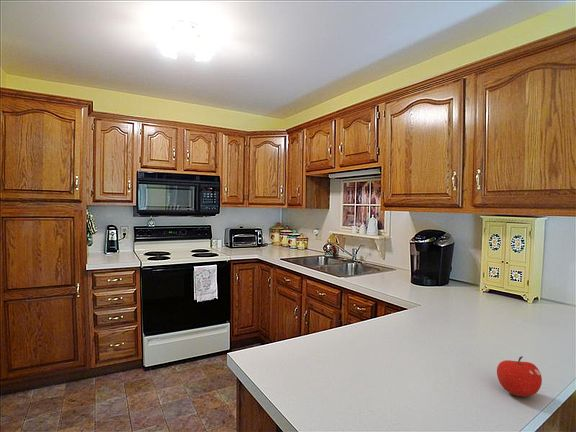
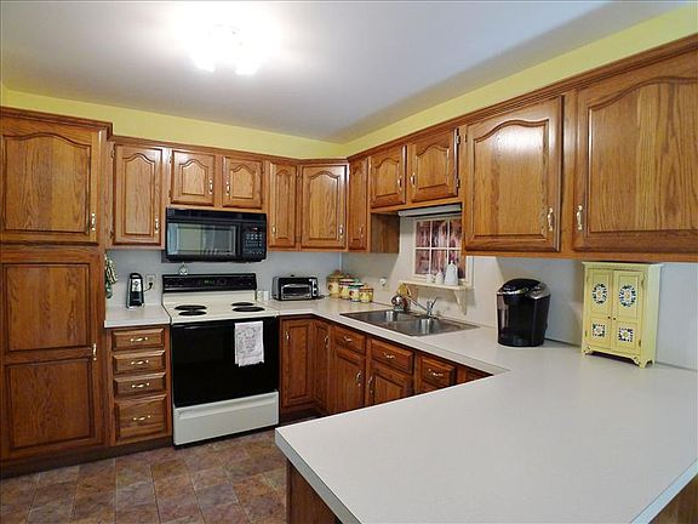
- fruit (518, 375)
